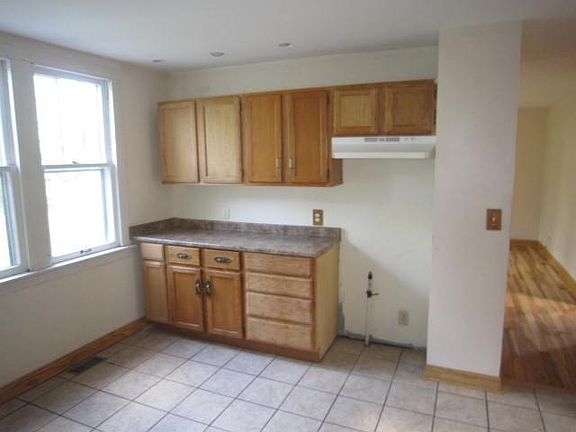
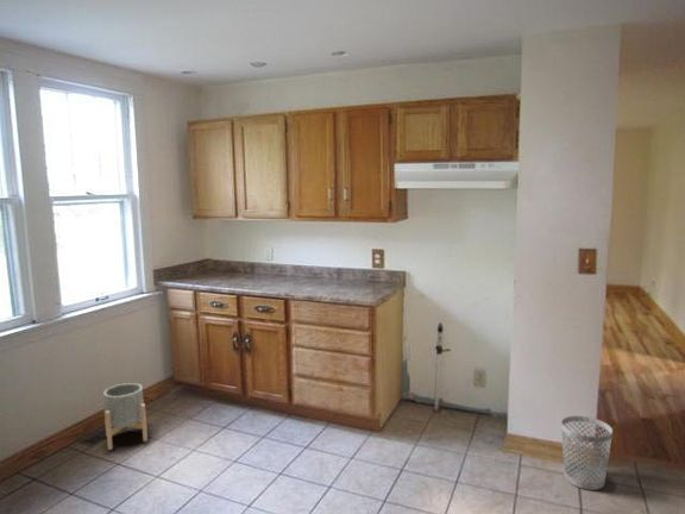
+ planter (125, 414)
+ wastebasket (585, 452)
